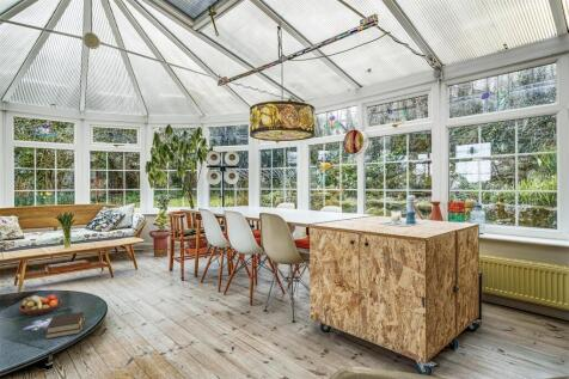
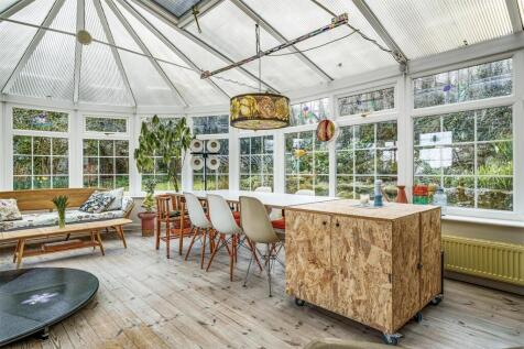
- bible (66, 324)
- fruit bowl (41, 302)
